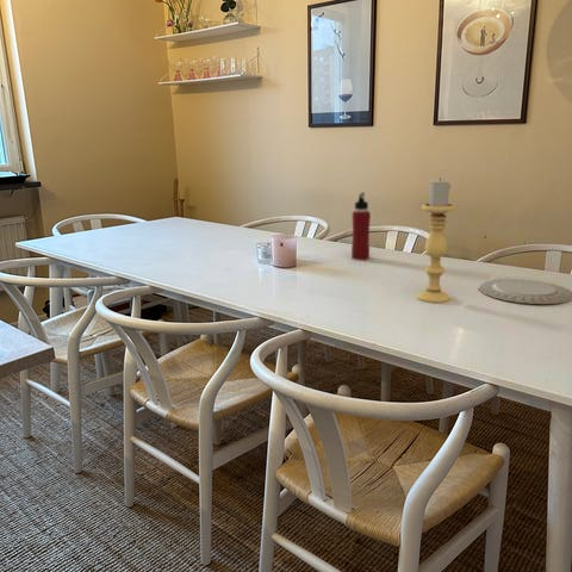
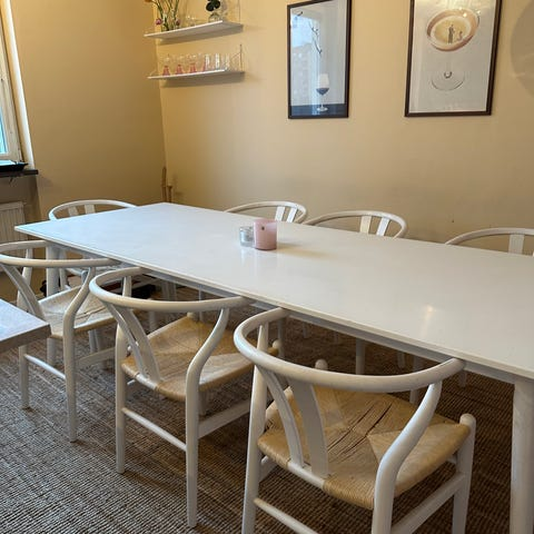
- chinaware (524, 288)
- candle holder (436, 240)
- water bottle (361, 226)
